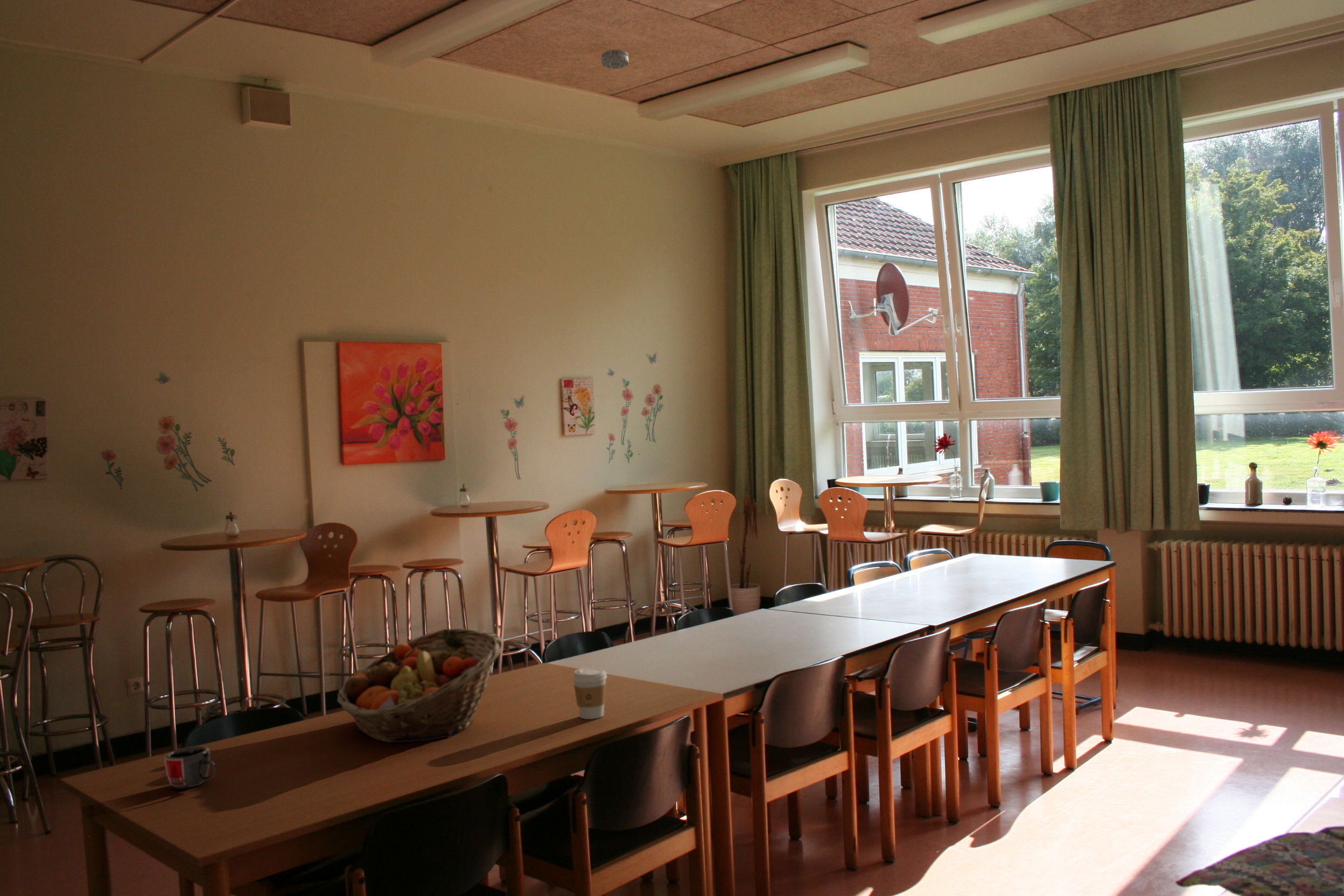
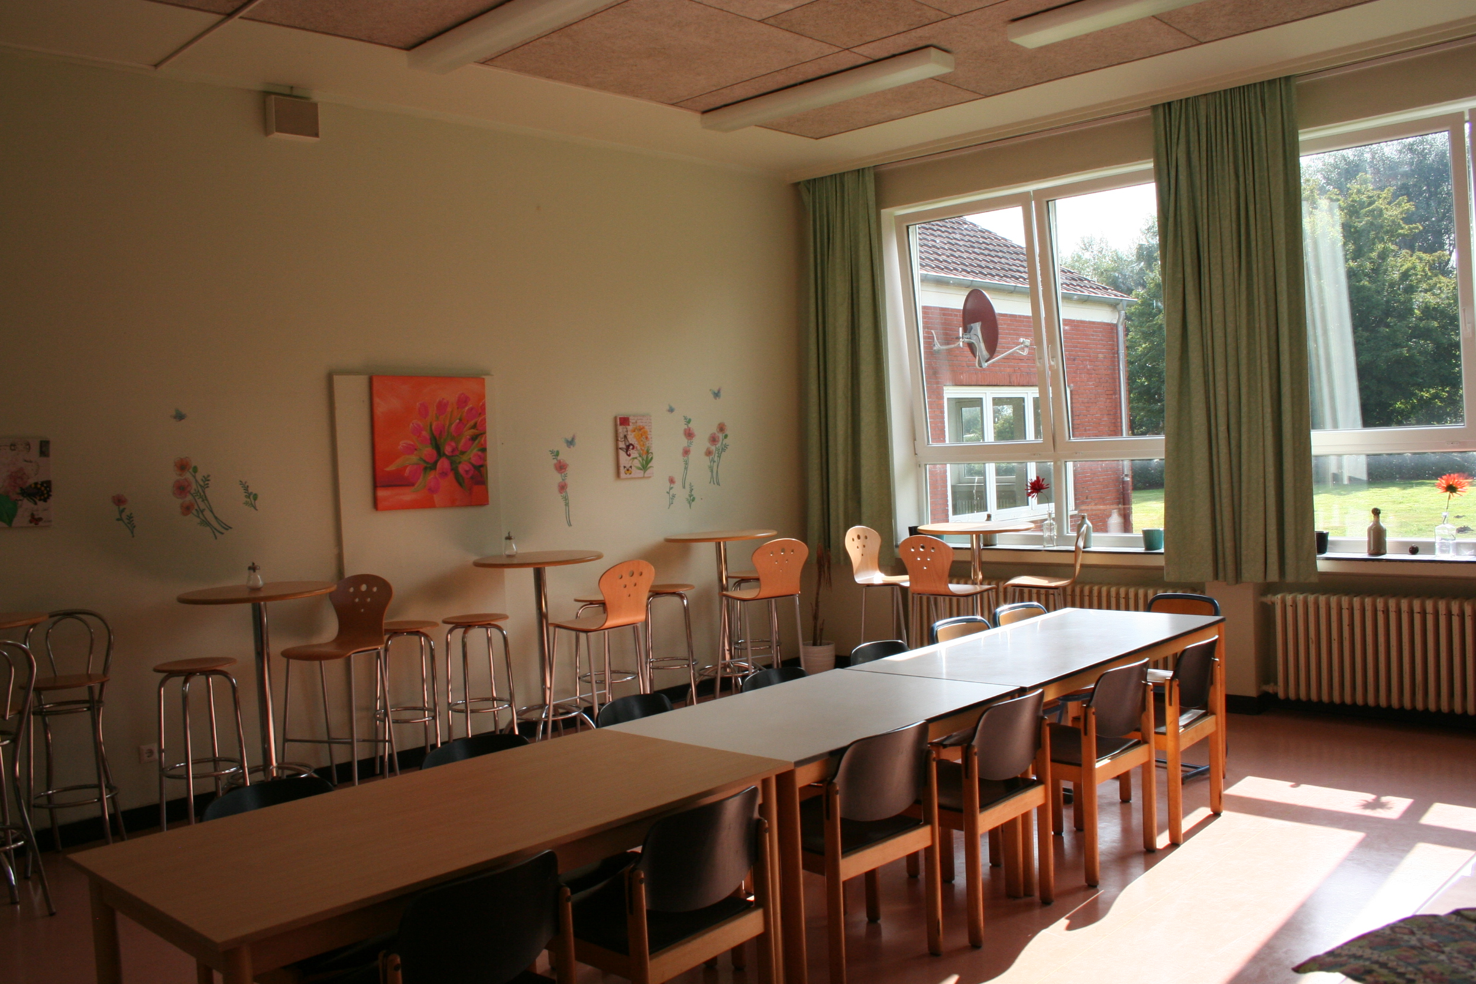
- mug (193, 768)
- coffee cup (591, 692)
- fruit basket (422, 682)
- smoke detector (615, 59)
